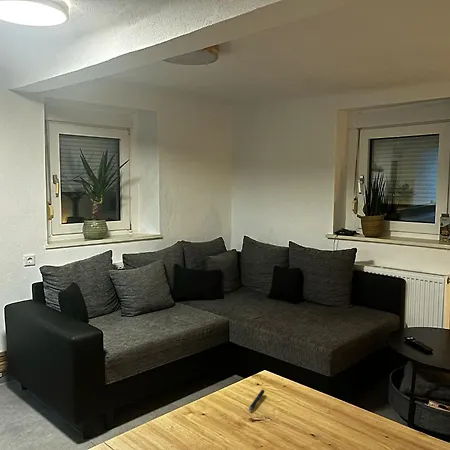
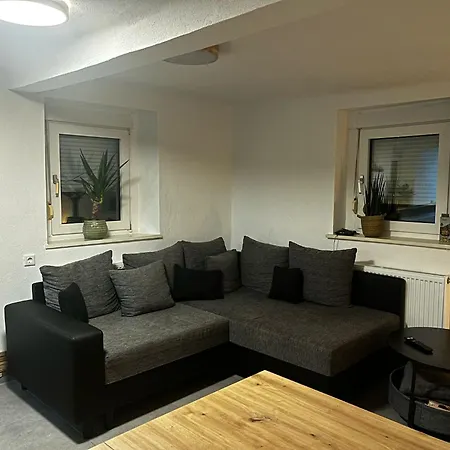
- pen (256, 400)
